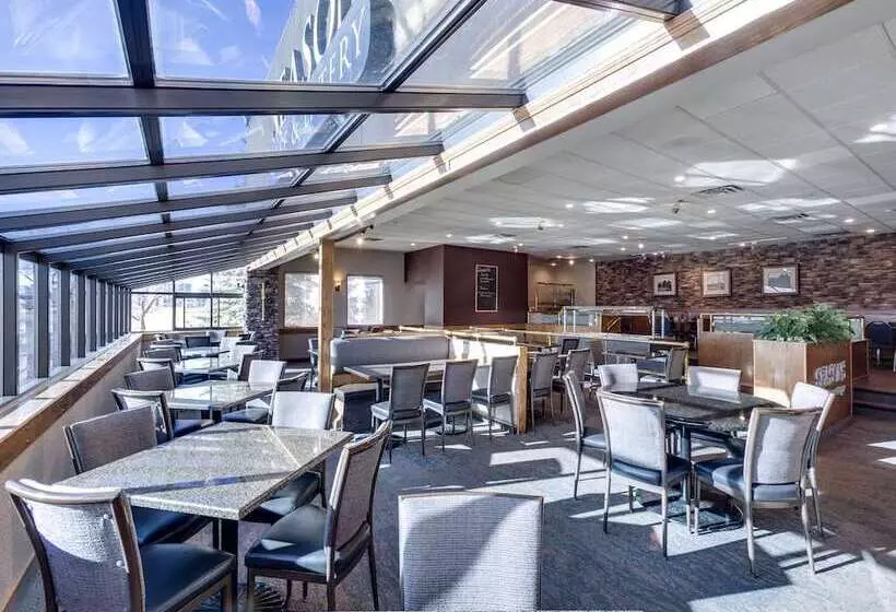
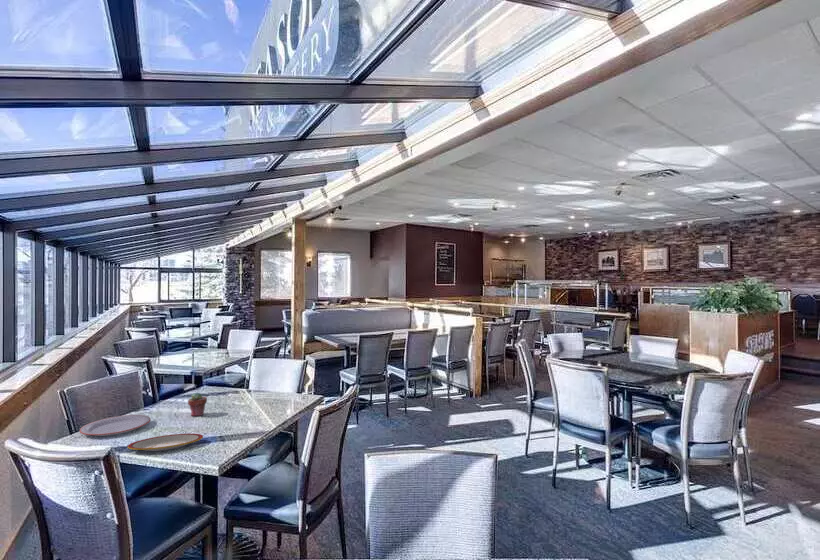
+ plate (116, 426)
+ plate (166, 443)
+ potted succulent (197, 403)
